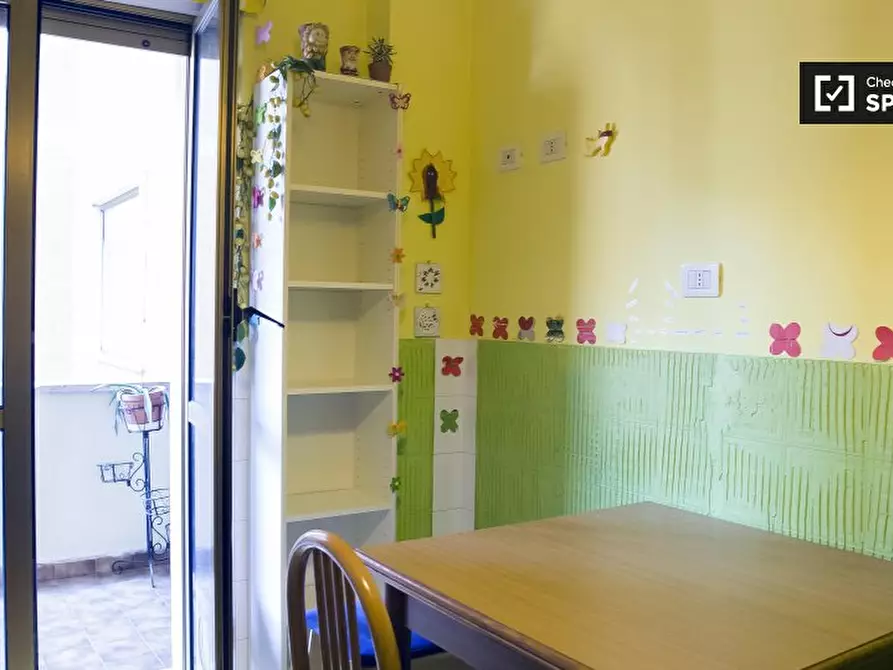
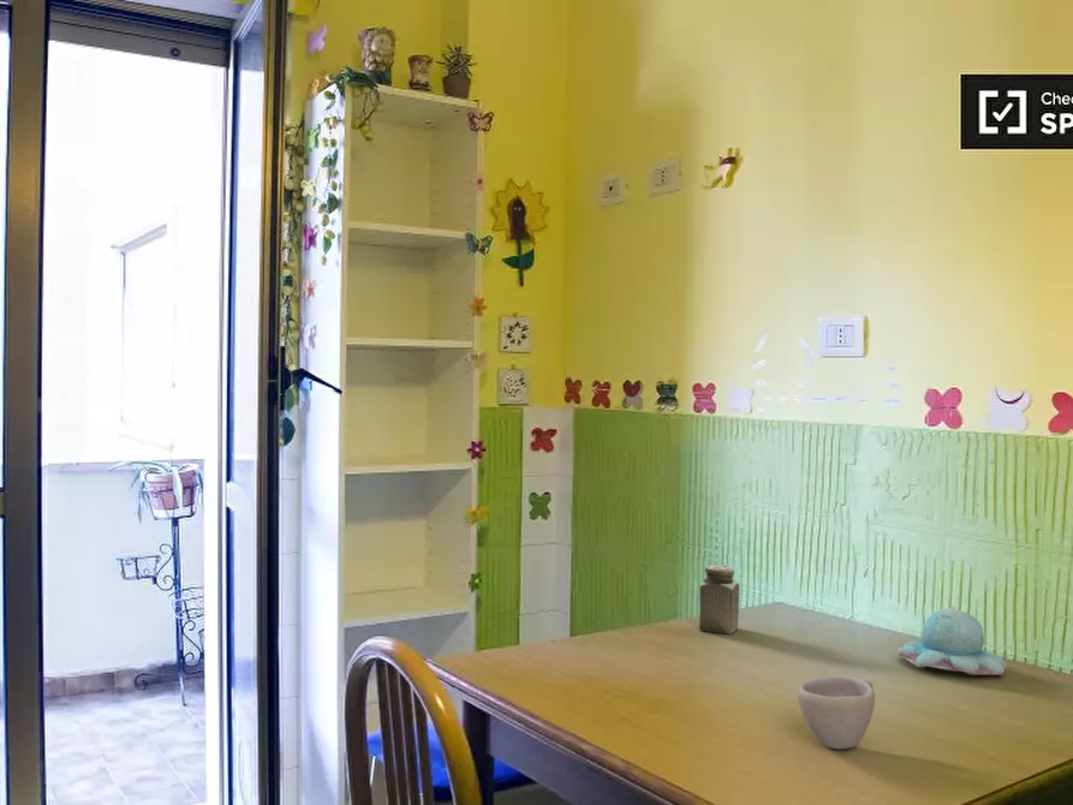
+ cup (841, 711)
+ candle (950, 636)
+ salt shaker (719, 597)
